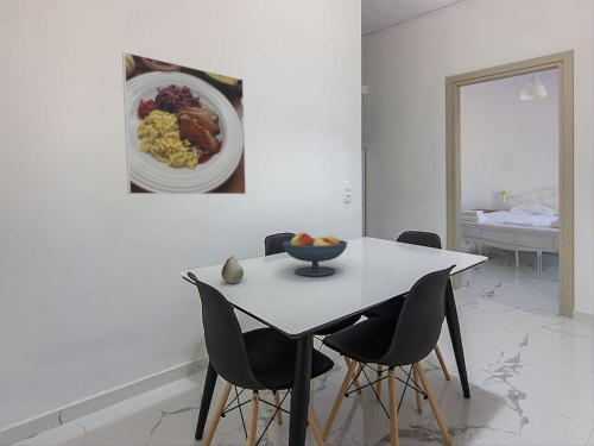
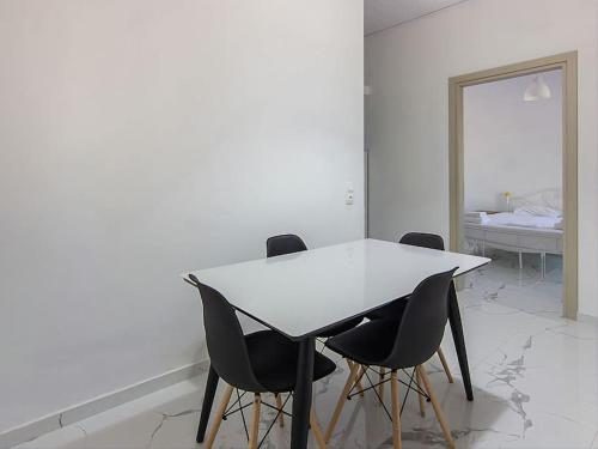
- fruit bowl (315, 251)
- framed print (190, 131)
- fruit (233, 269)
